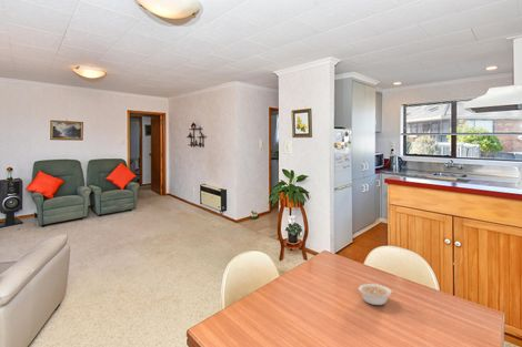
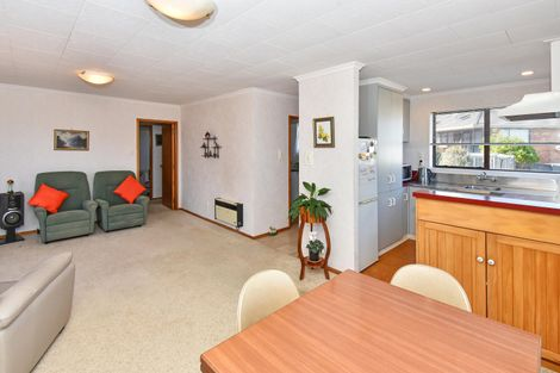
- legume (375, 294)
